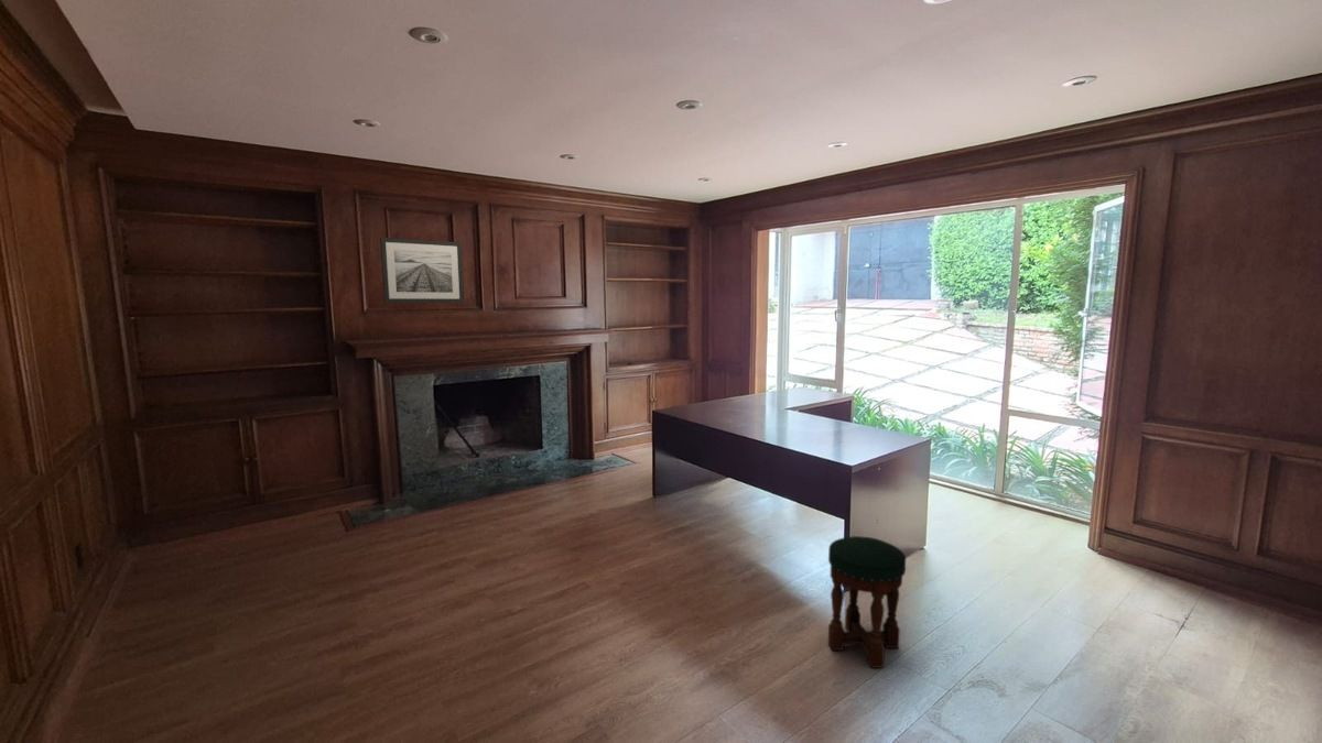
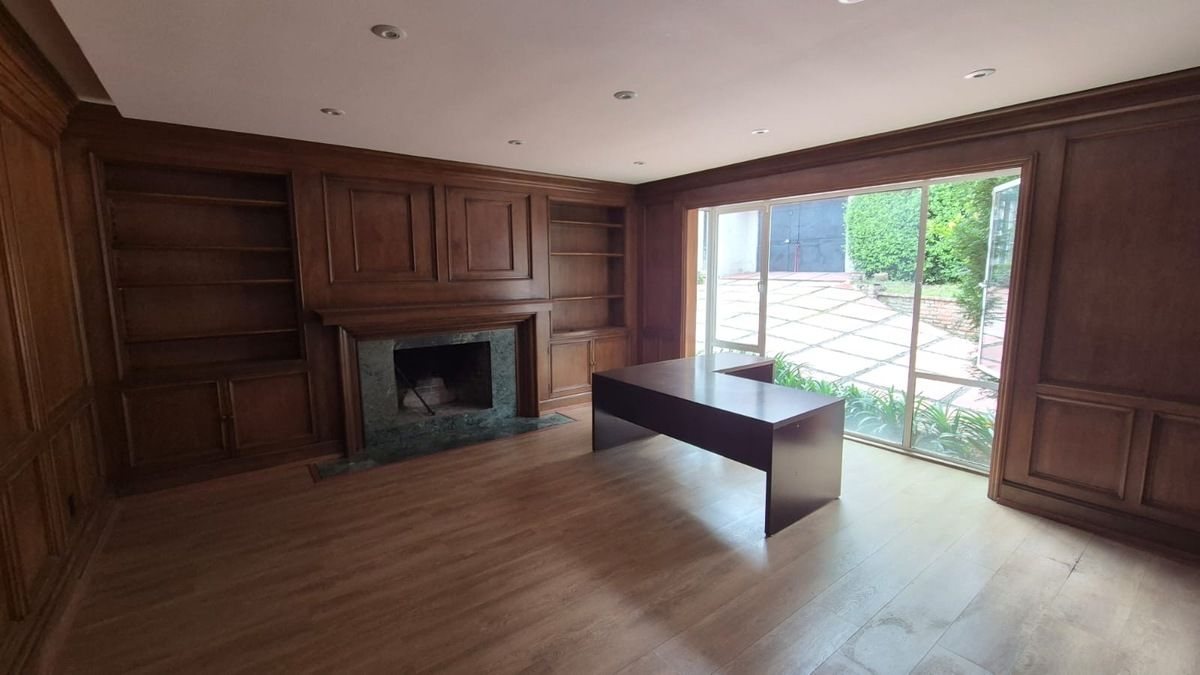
- stool (865, 591)
- wall art (424, 271)
